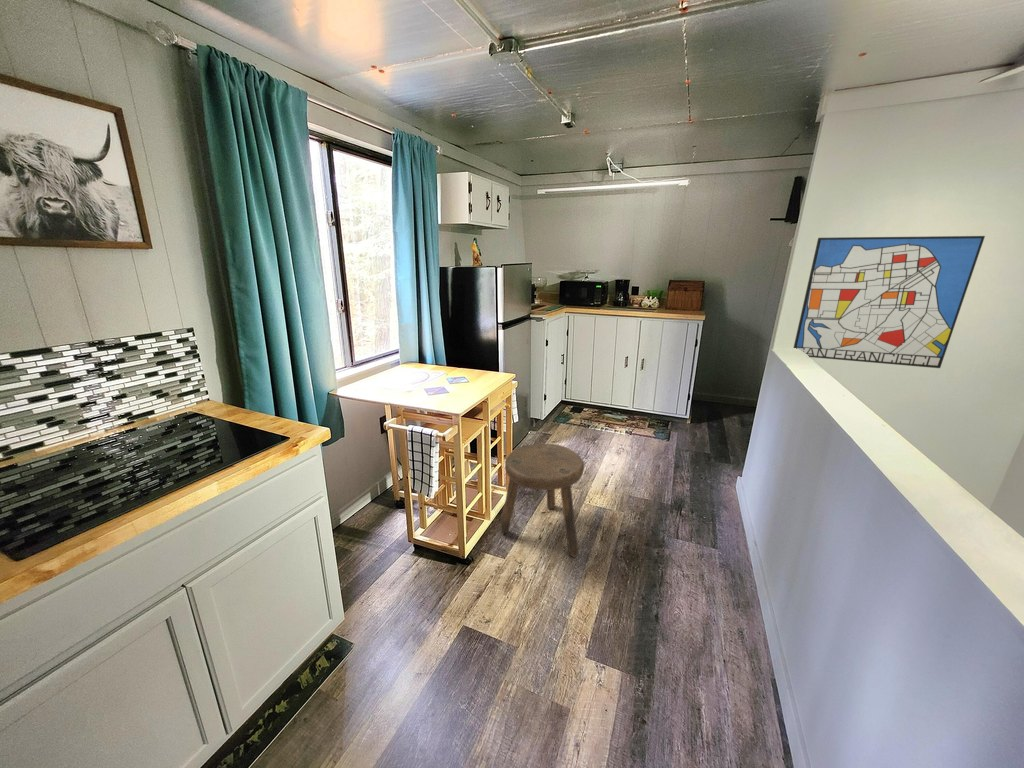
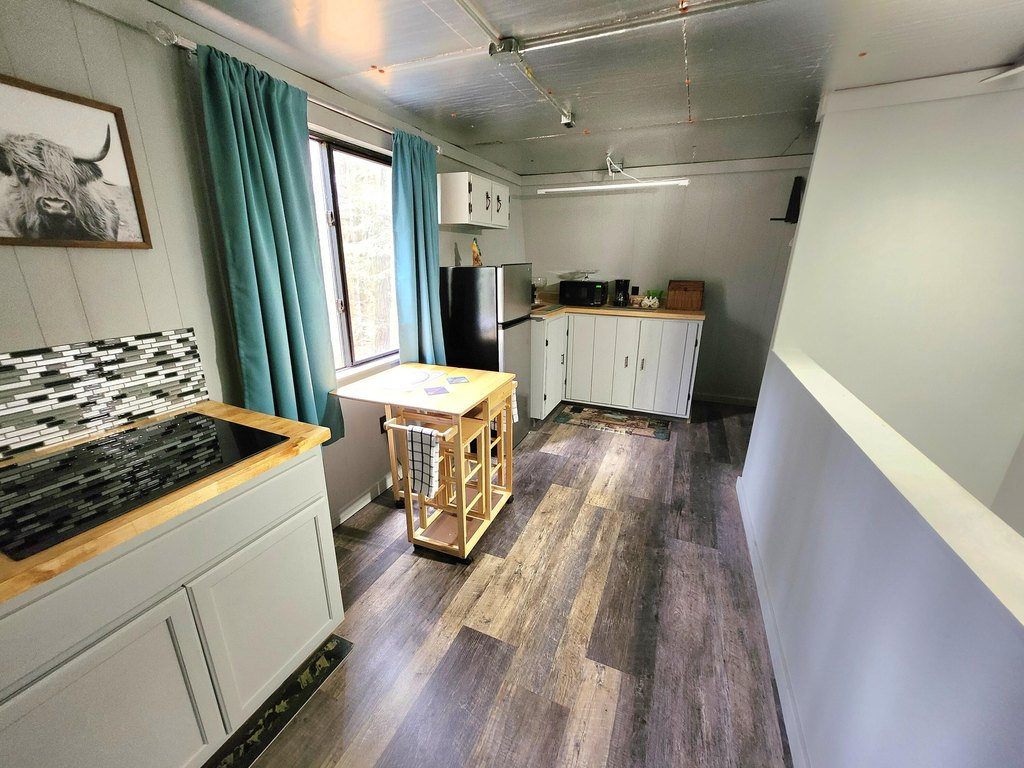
- wall art (878, 301)
- stool (547, 498)
